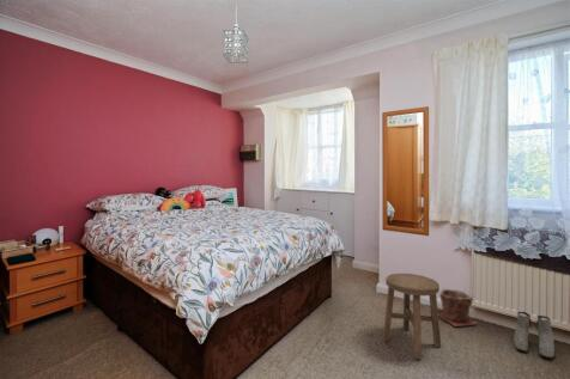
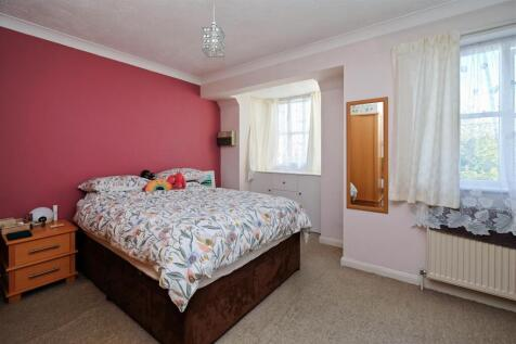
- plant pot (456, 305)
- boots (536, 331)
- stool (411, 311)
